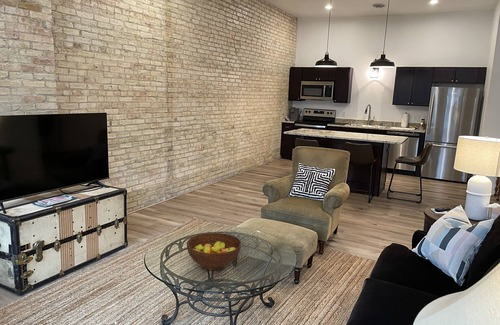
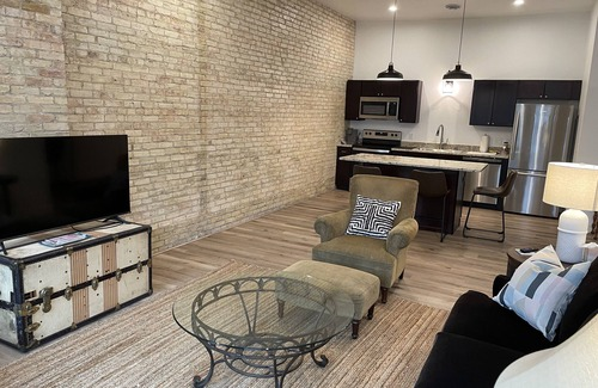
- fruit bowl (213, 254)
